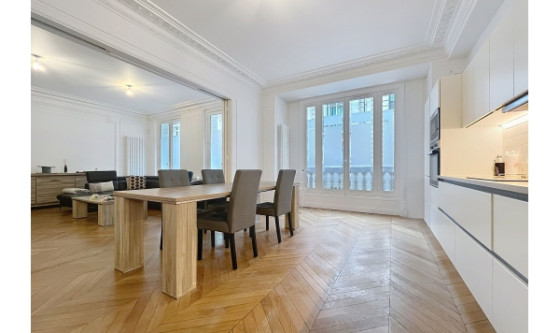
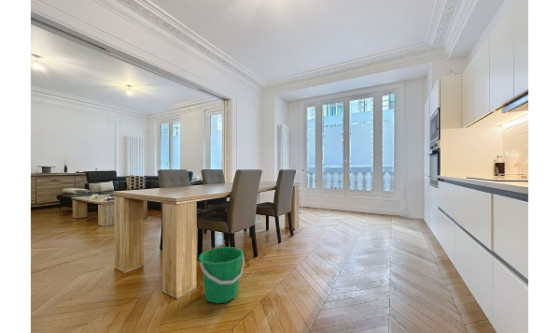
+ bucket (221, 274)
